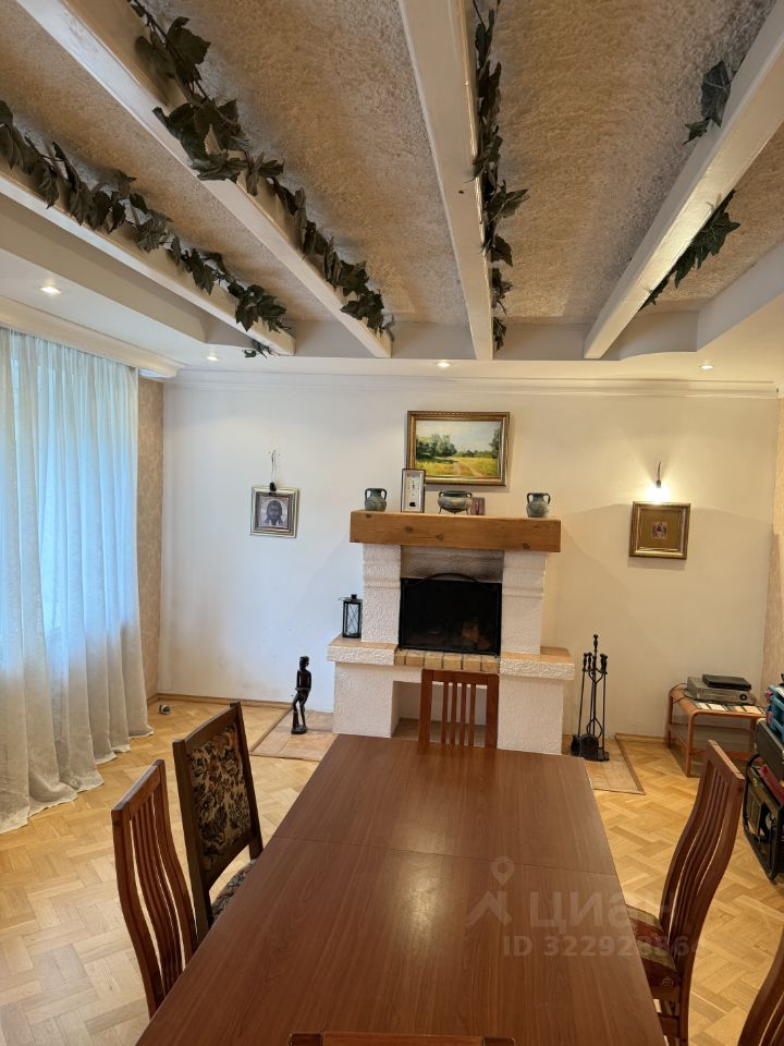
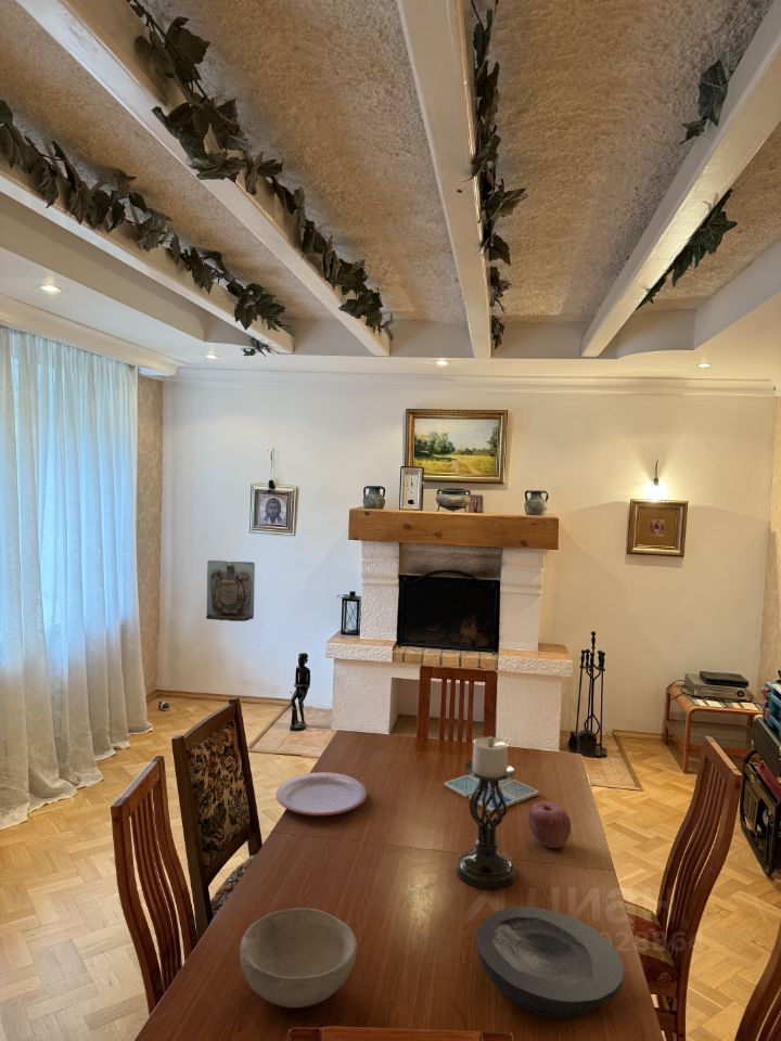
+ apple (549, 824)
+ wall sculpture (229, 590)
+ plate (321, 795)
+ drink coaster (490, 788)
+ bowl (298, 962)
+ candle holder (487, 805)
+ plate (547, 962)
